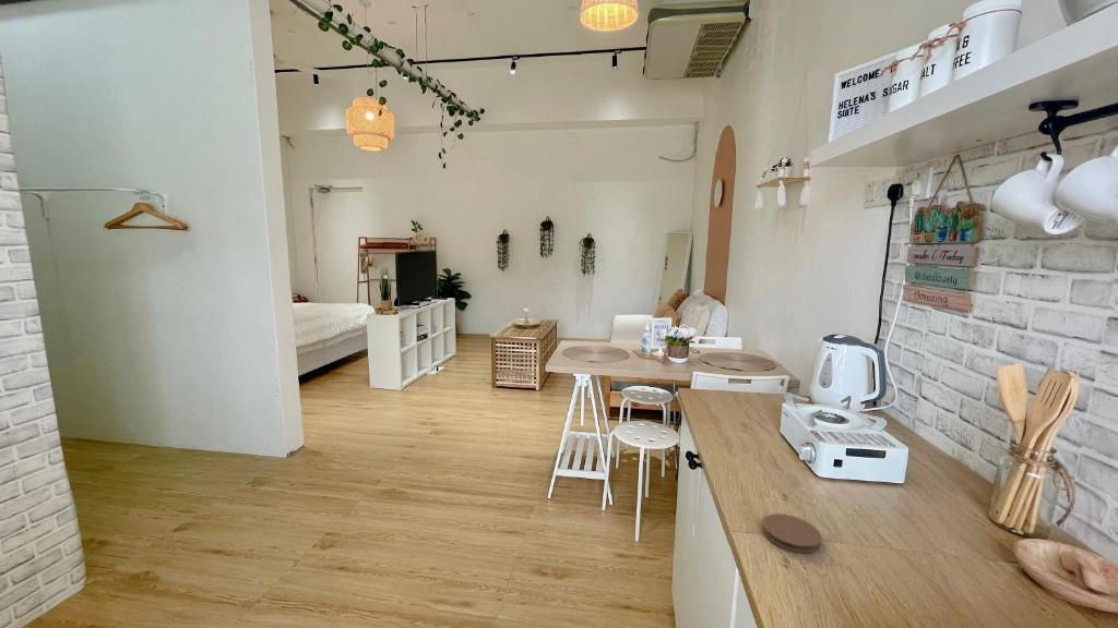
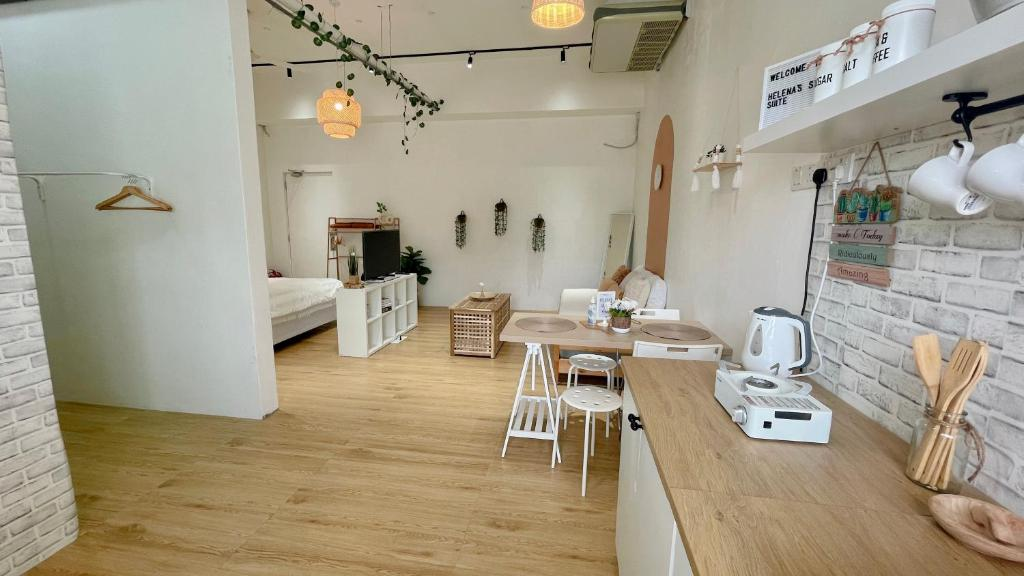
- coaster (790, 532)
